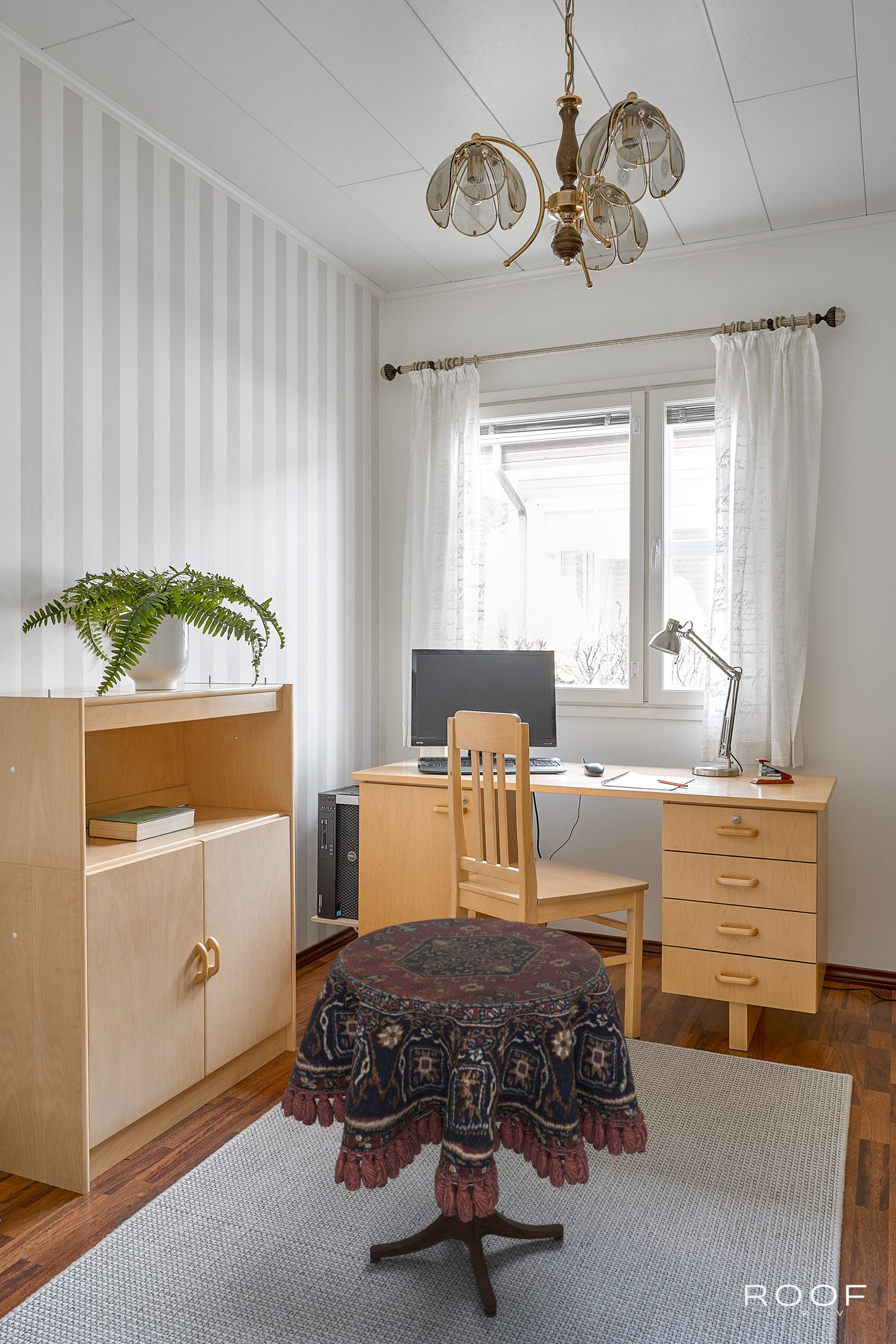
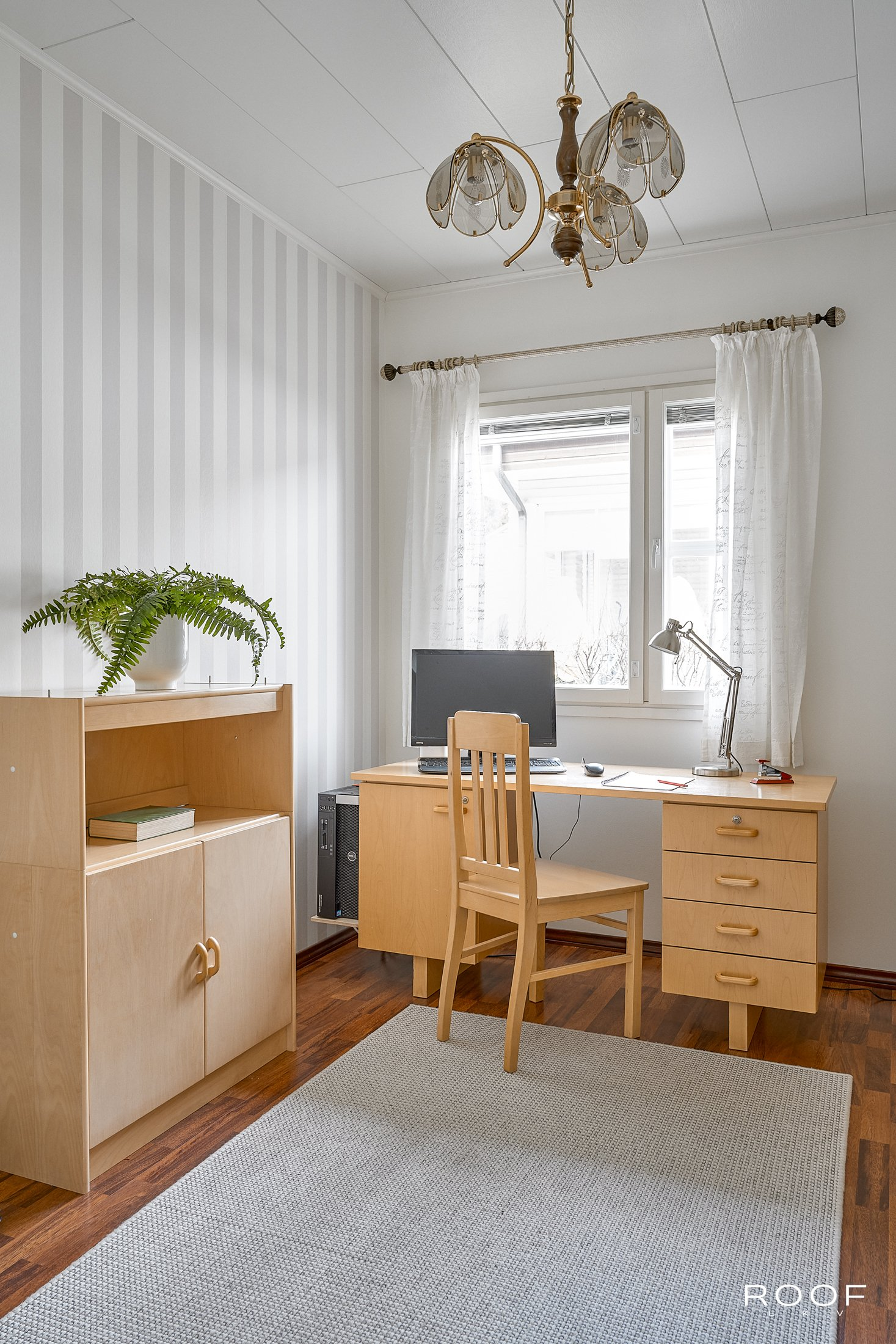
- side table (459, 1100)
